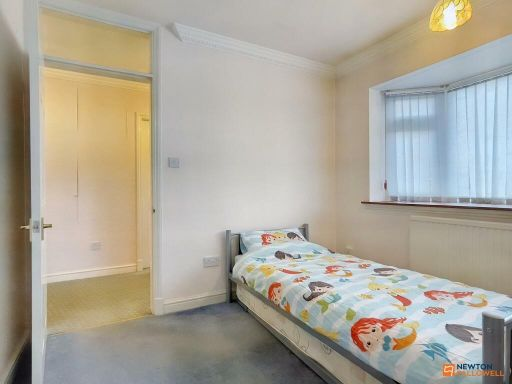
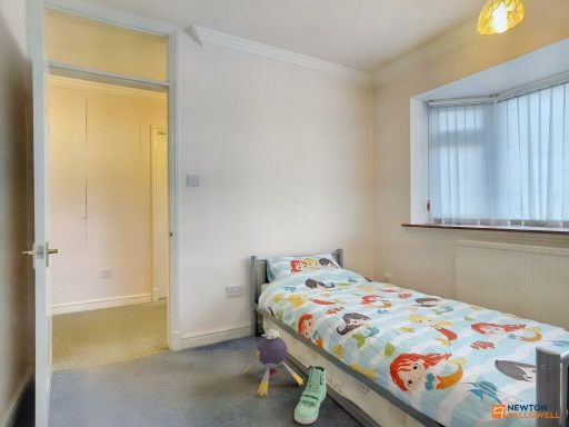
+ sneaker (311, 390)
+ plush toy (271, 354)
